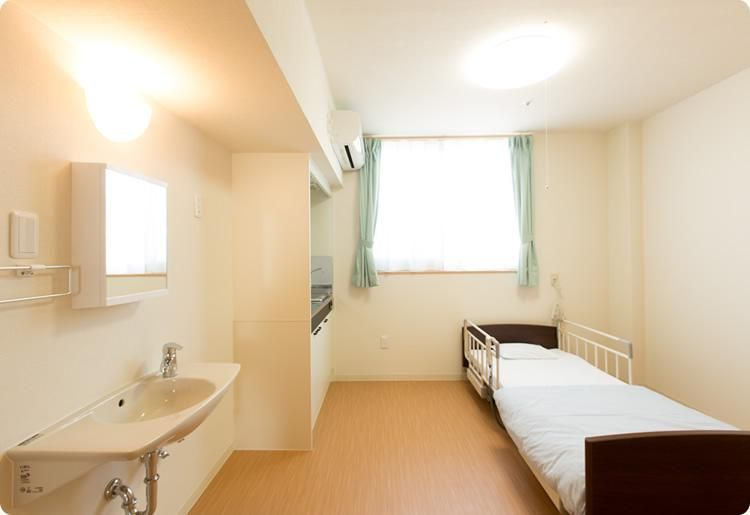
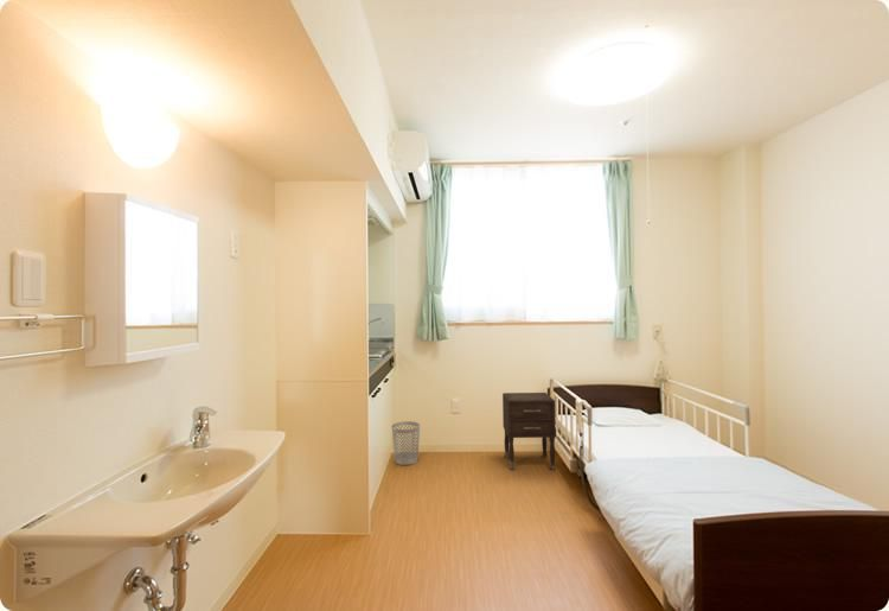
+ nightstand (527, 429)
+ wastebasket (405, 443)
